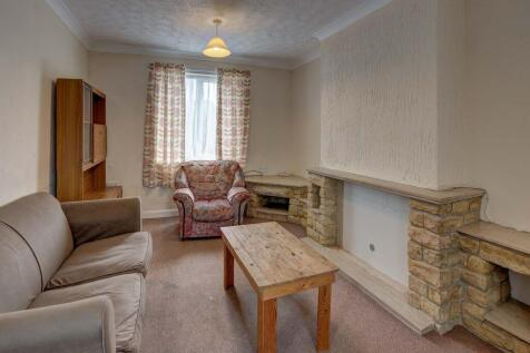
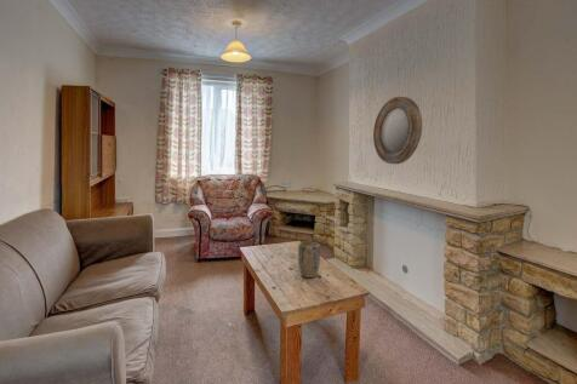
+ plant pot (308, 259)
+ home mirror (395, 131)
